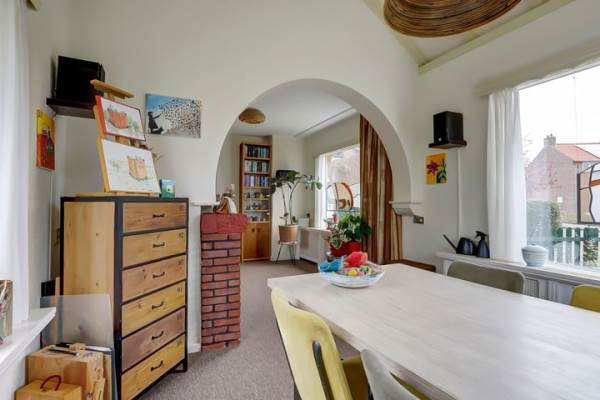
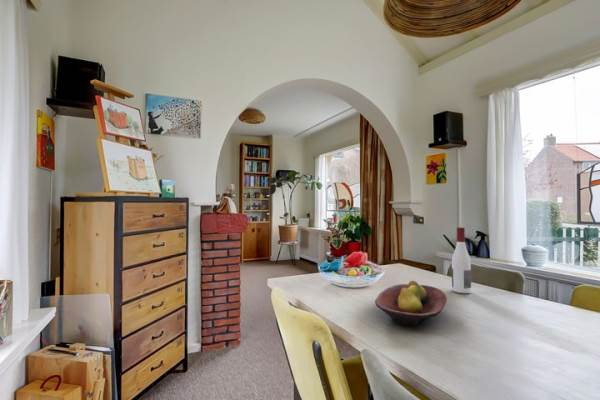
+ alcohol (461, 259)
+ fruit bowl (411, 298)
